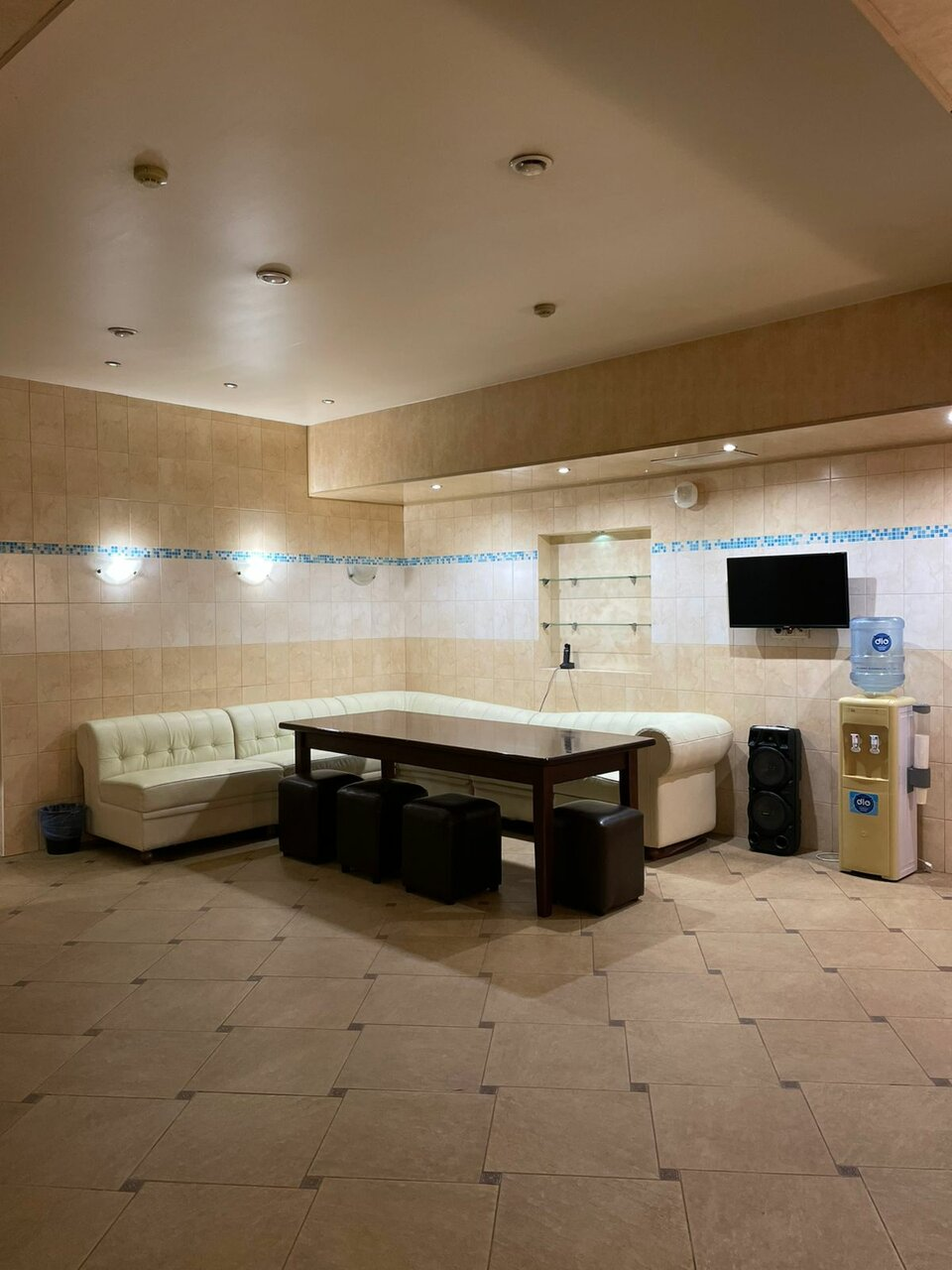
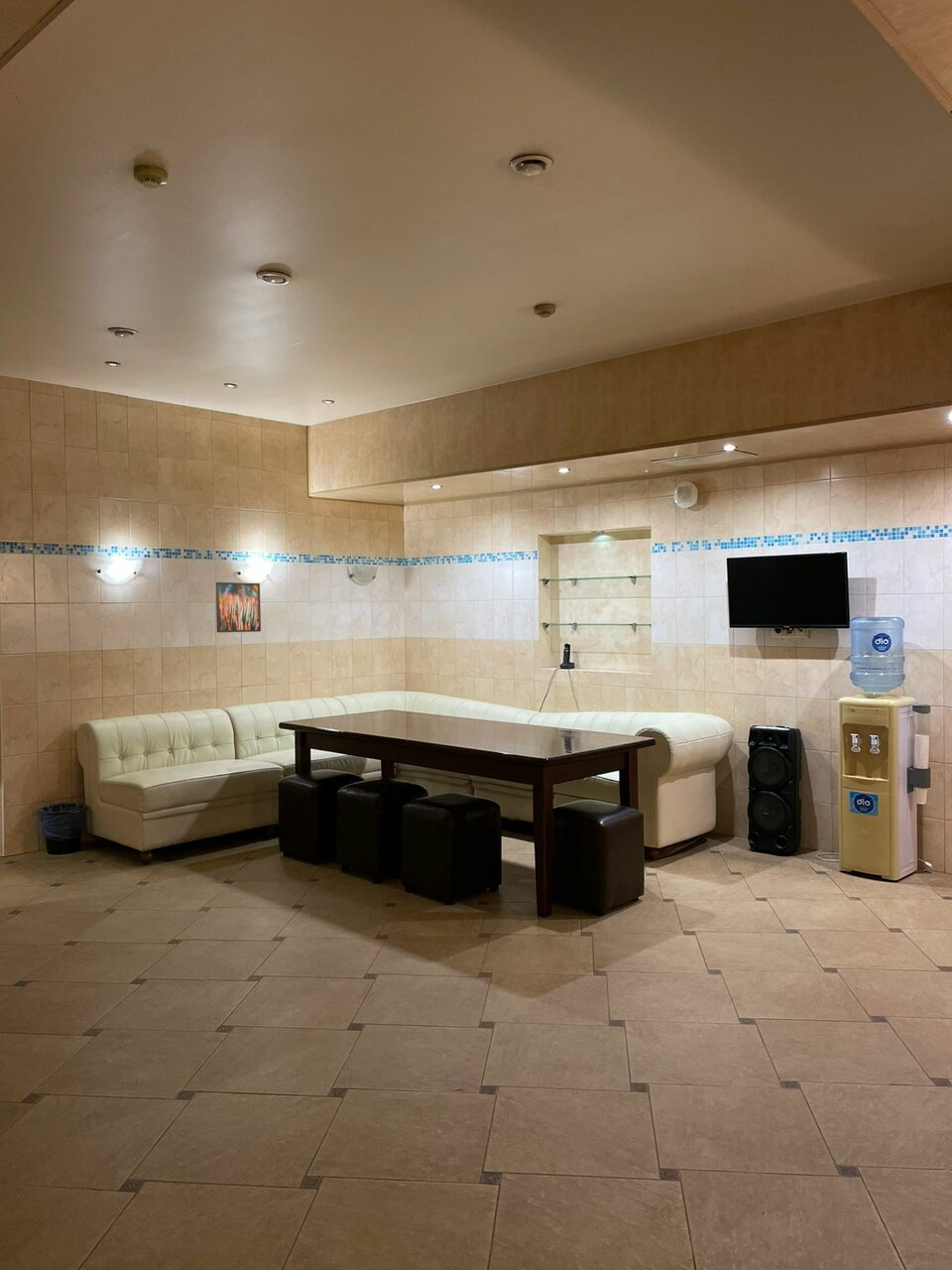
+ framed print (238, 607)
